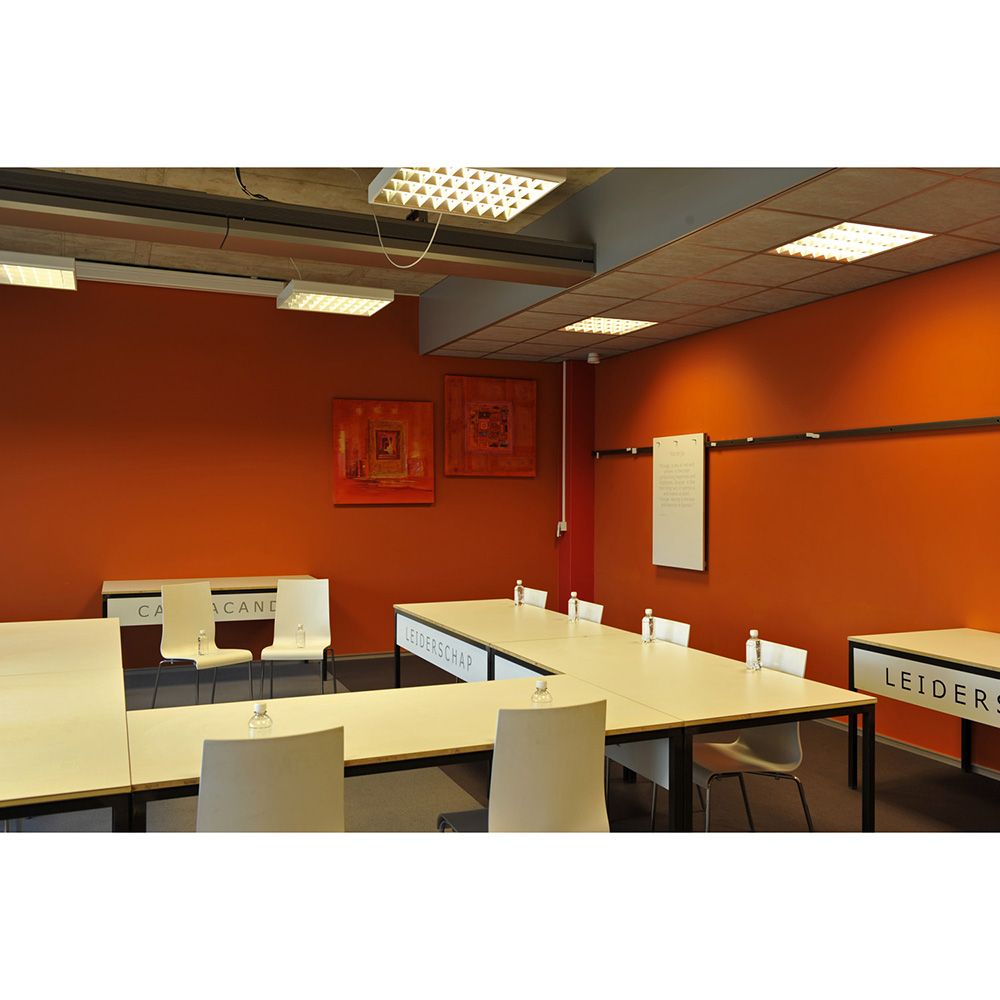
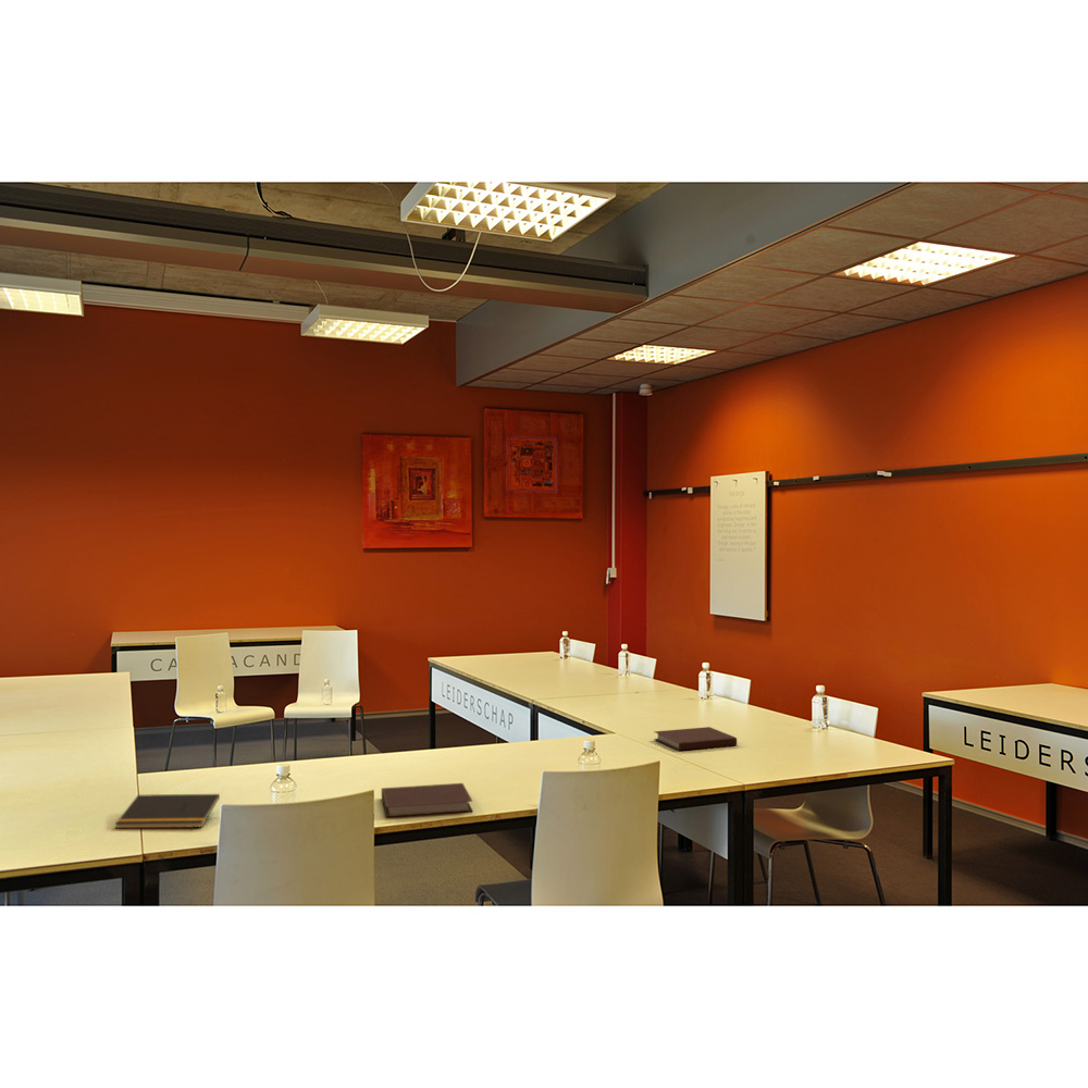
+ notebook (694, 738)
+ notebook (425, 799)
+ notepad (169, 811)
